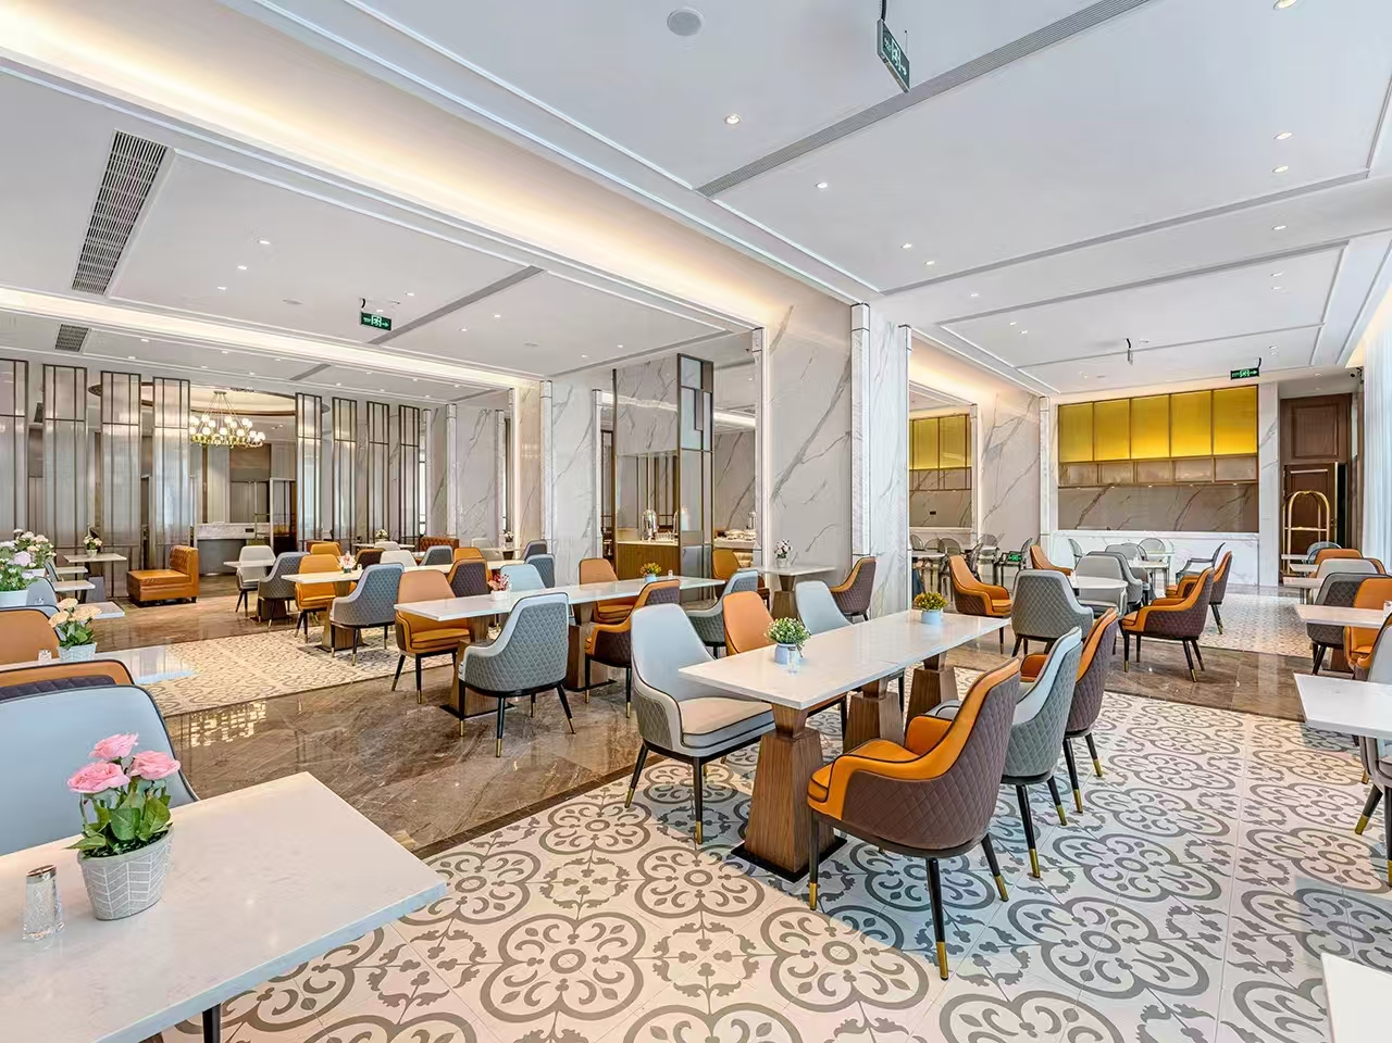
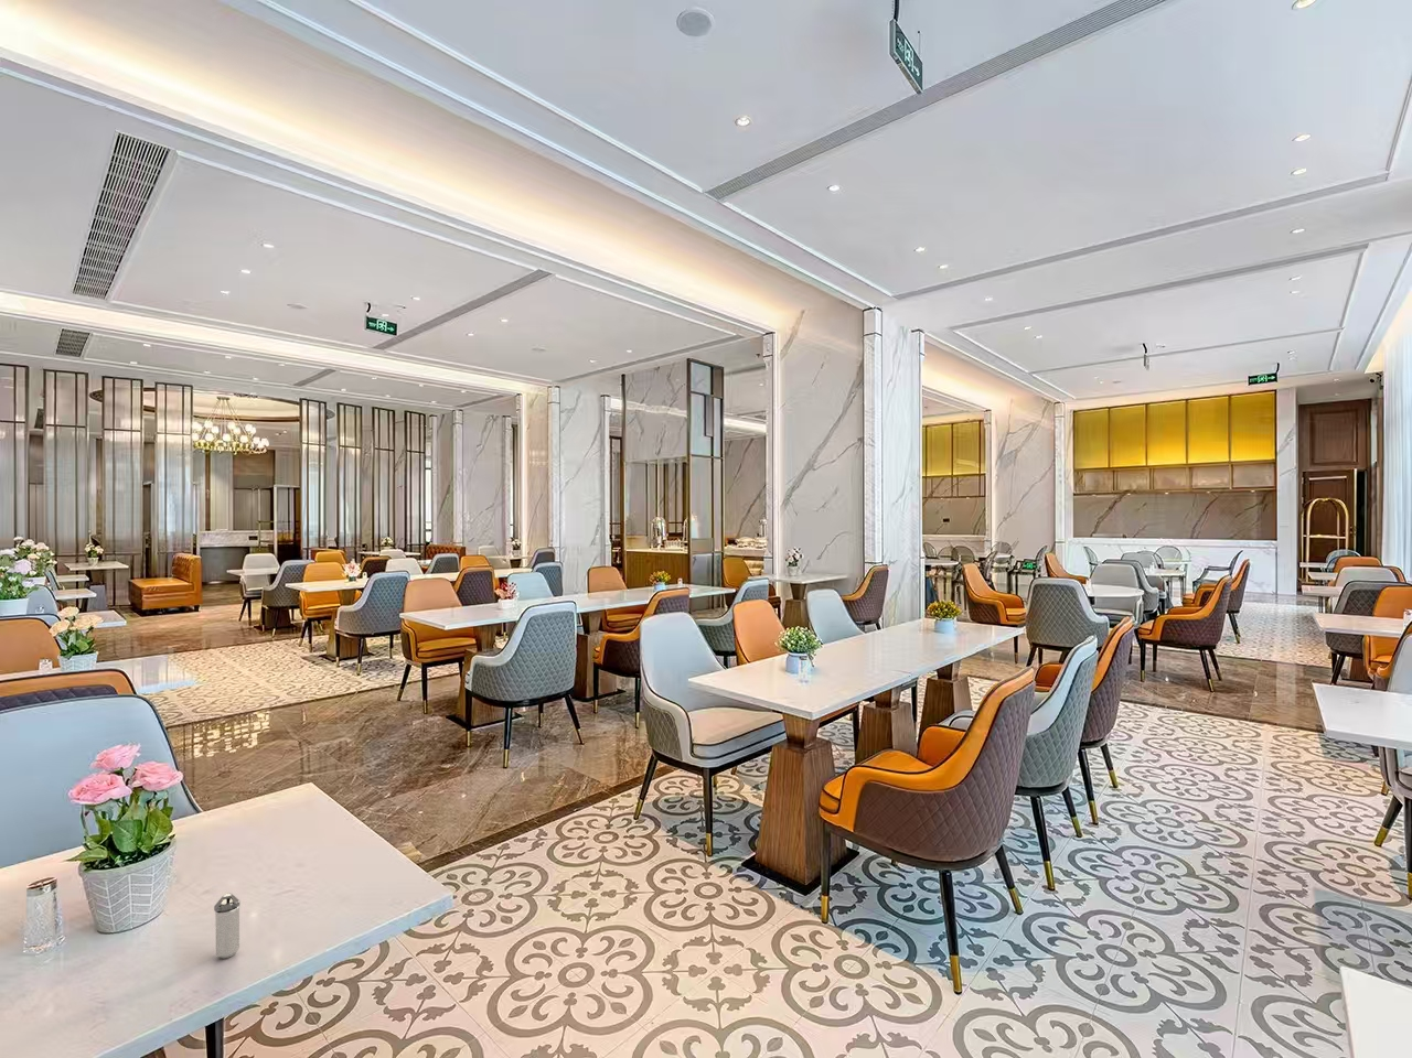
+ shaker (227, 924)
